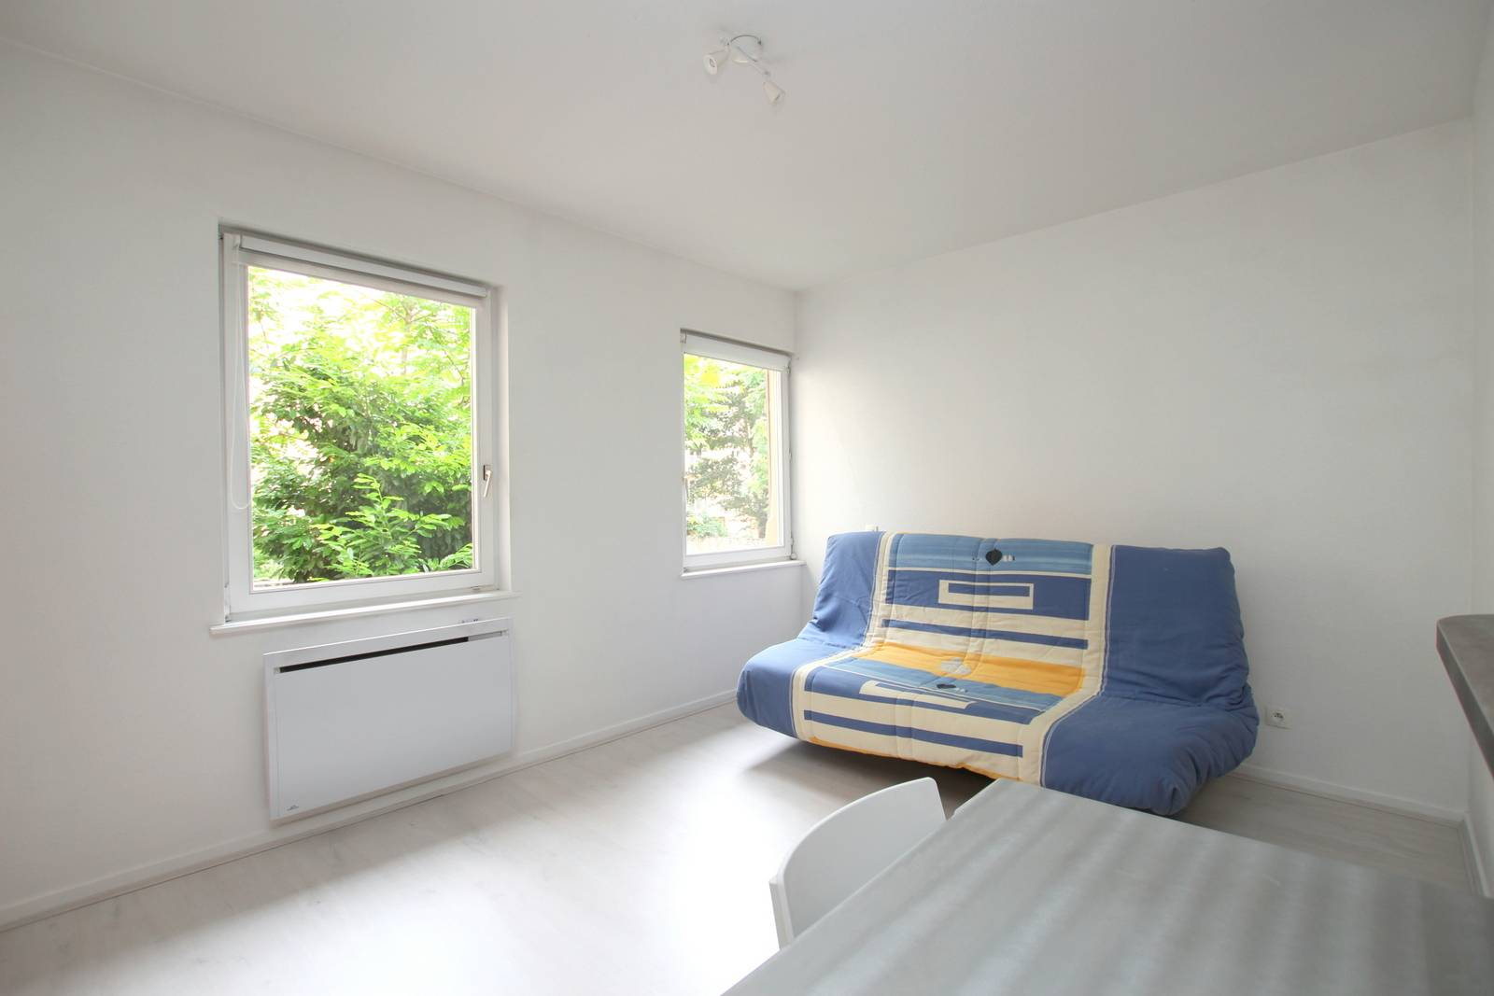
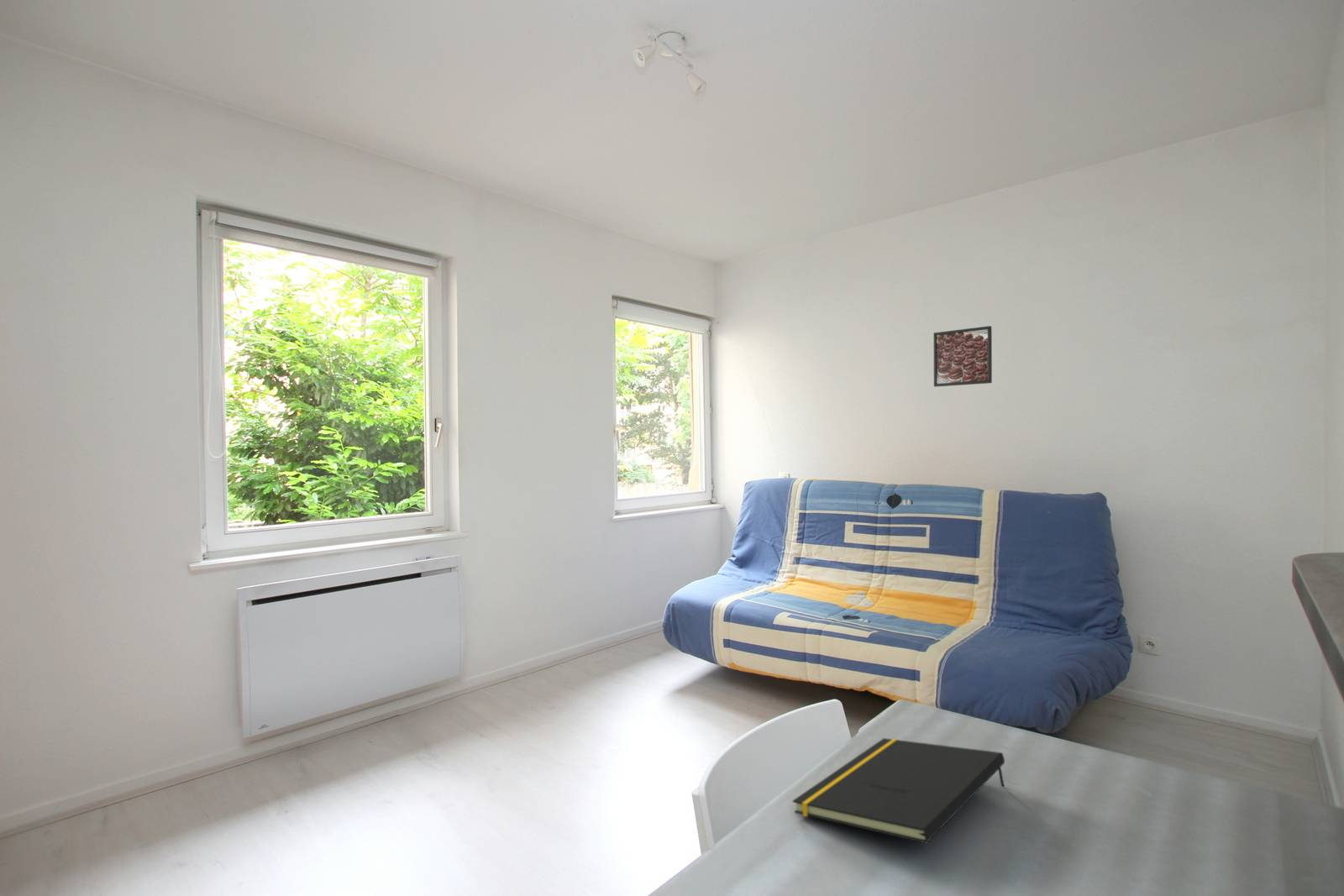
+ notepad (901, 782)
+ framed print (962, 357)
